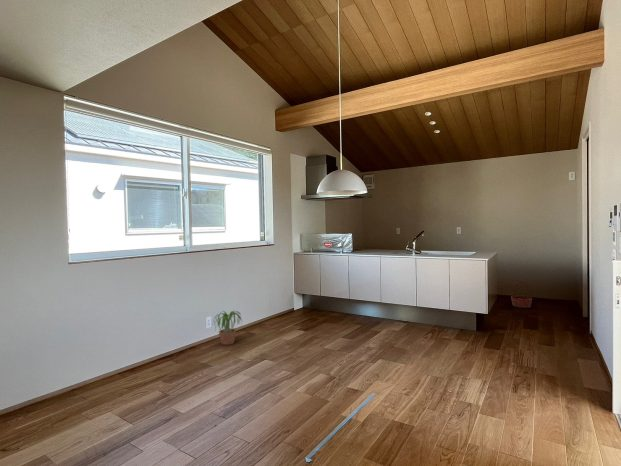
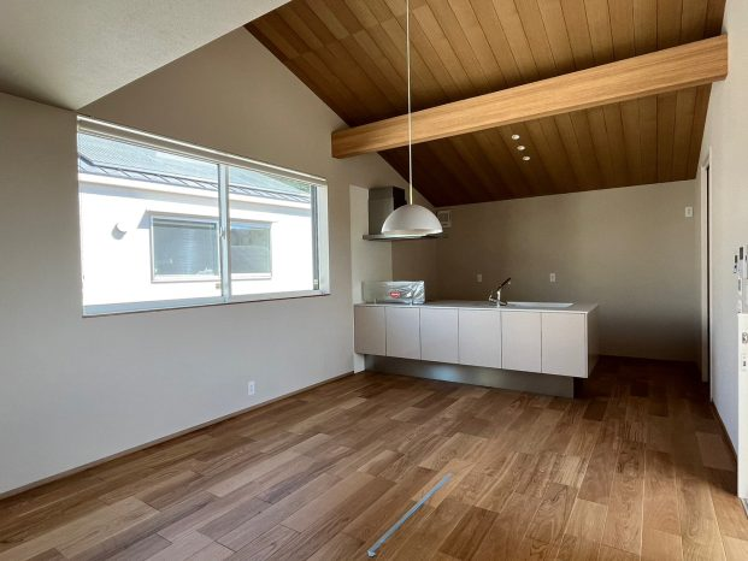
- basket (521, 296)
- potted plant (227, 326)
